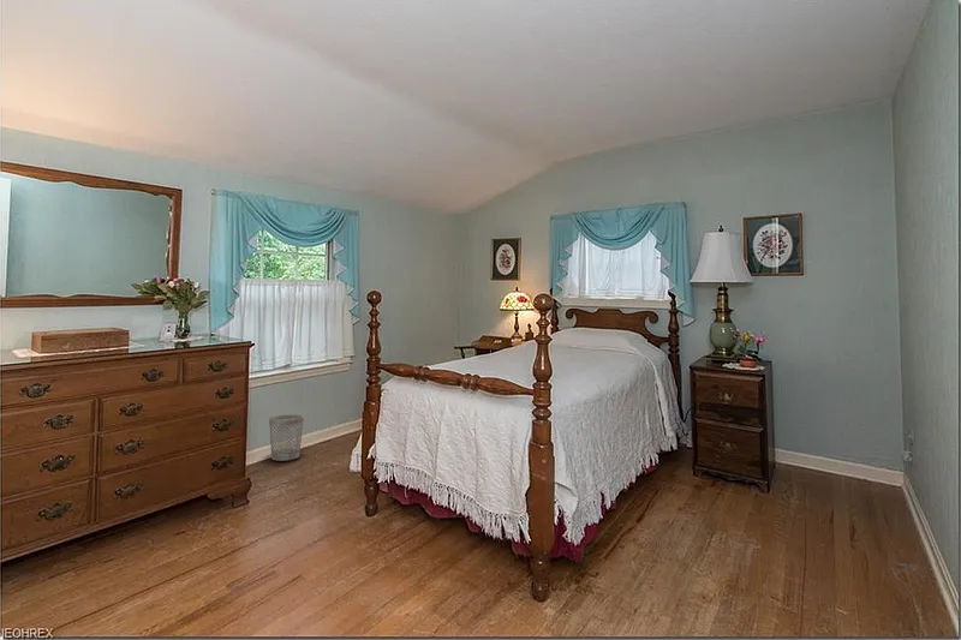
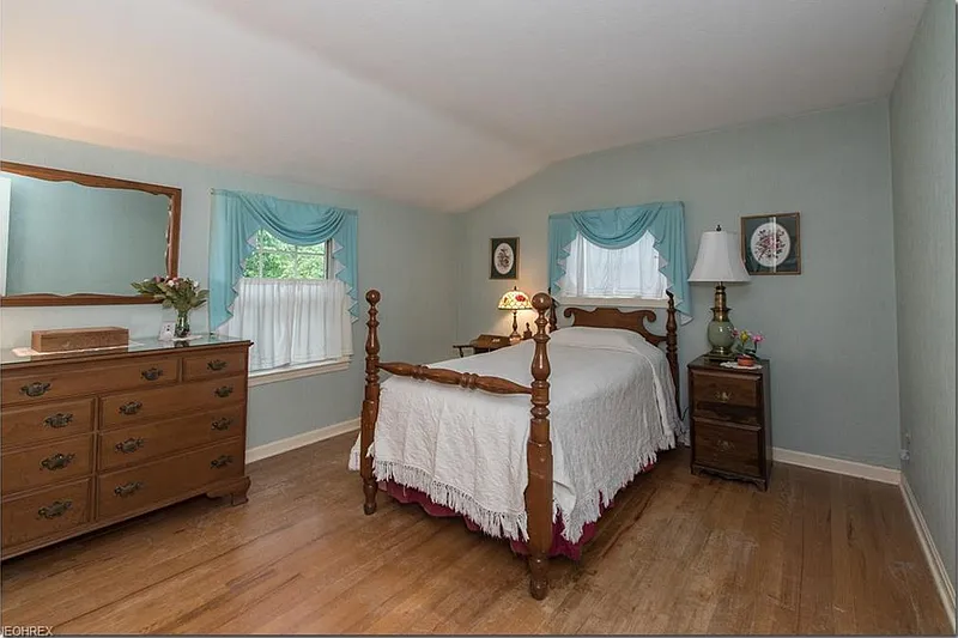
- wastebasket (286, 437)
